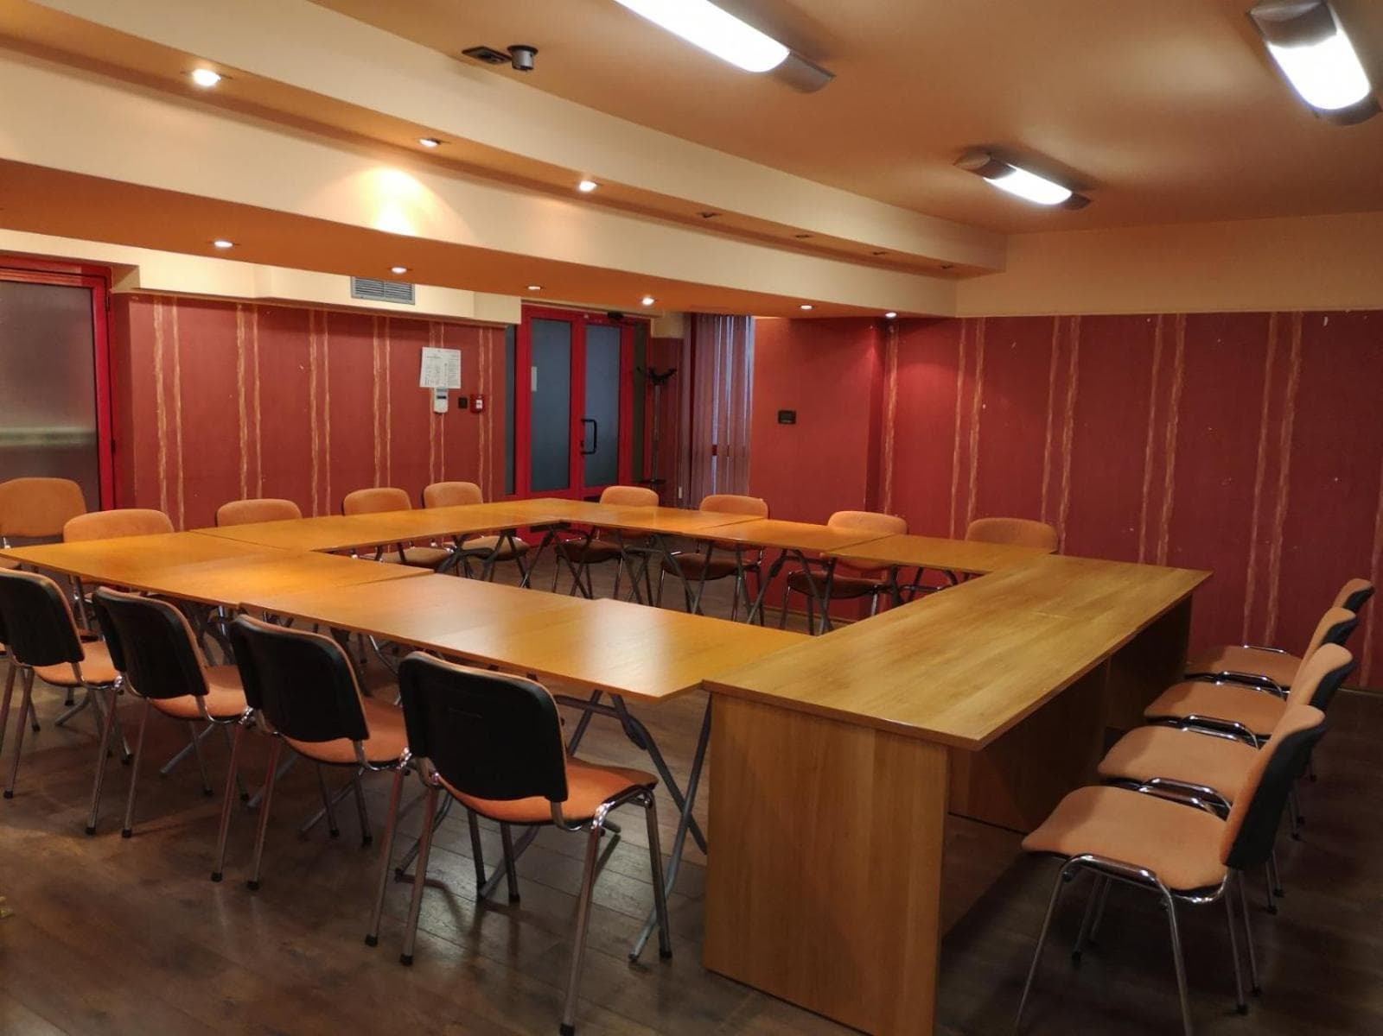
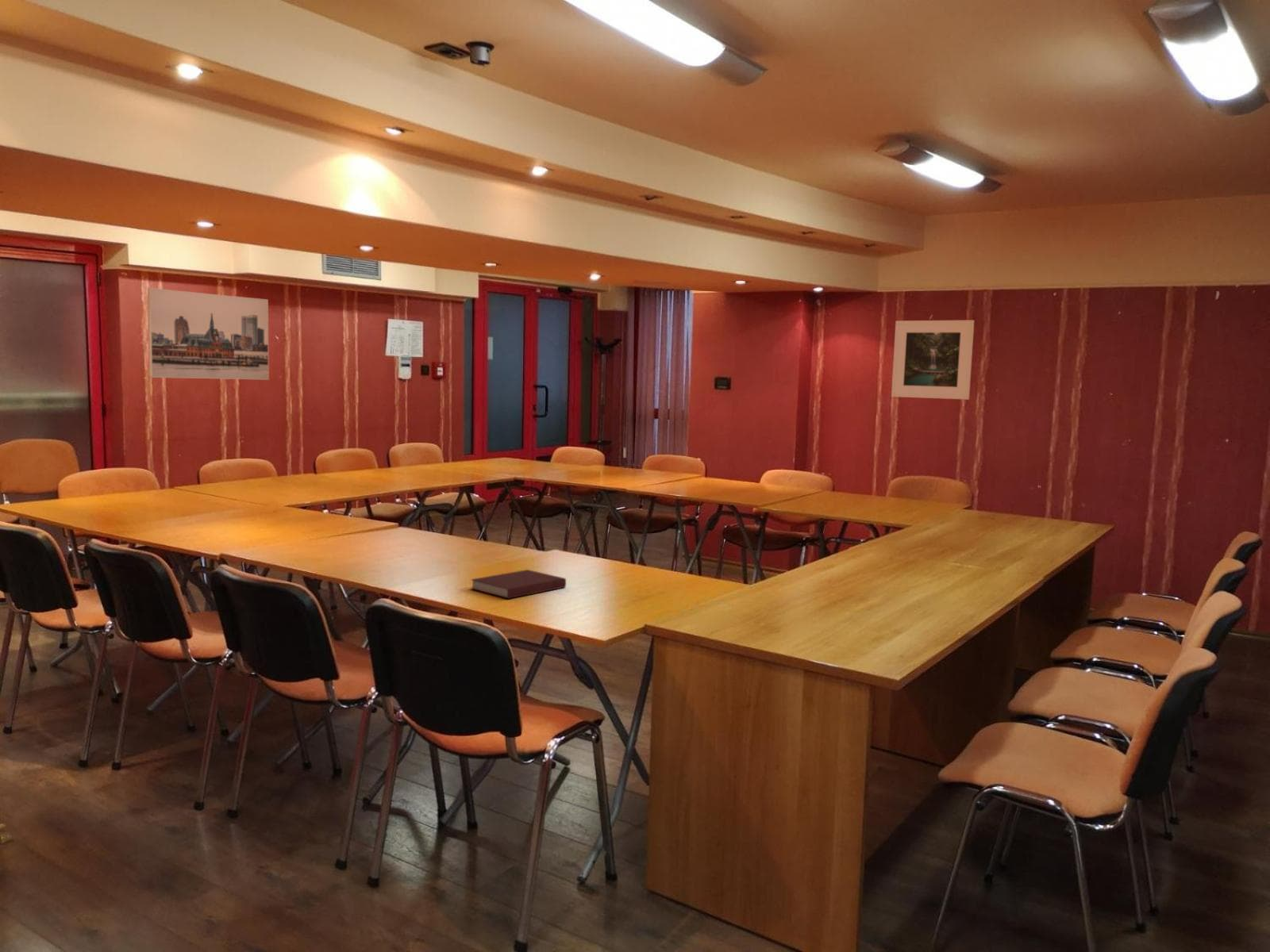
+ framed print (931, 359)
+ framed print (211, 336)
+ notebook (518, 583)
